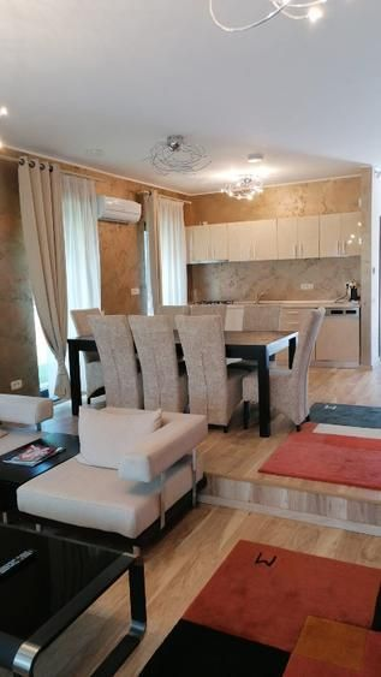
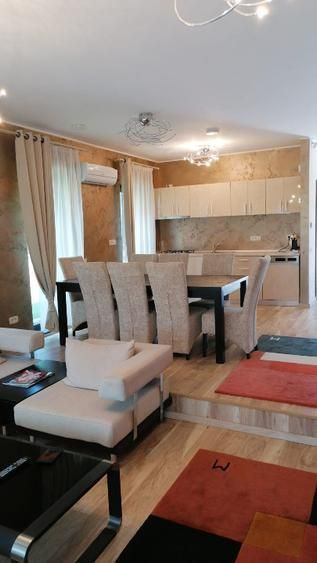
+ smartphone (50, 454)
